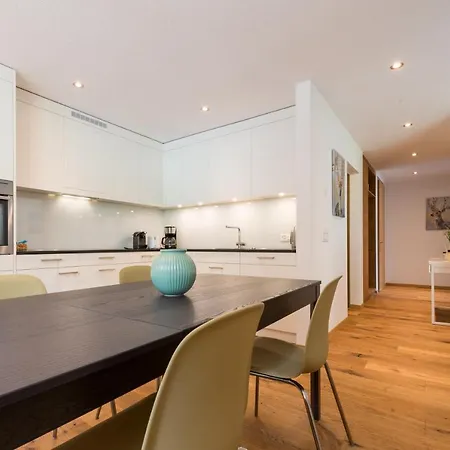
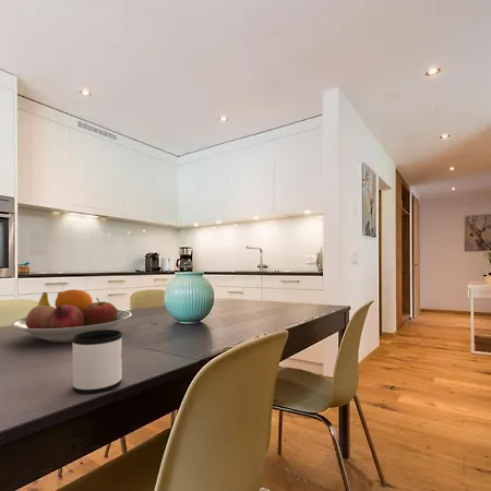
+ mug (98, 357)
+ fruit bowl (75, 313)
